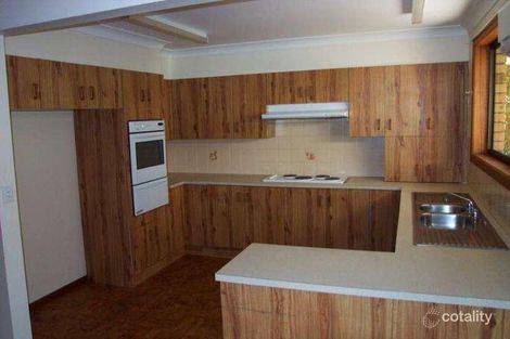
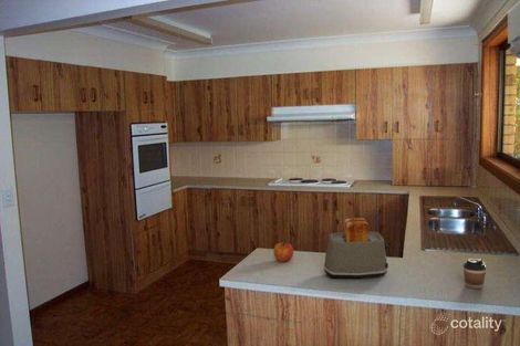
+ toaster (355, 247)
+ coffee cup (474, 272)
+ apple (283, 251)
